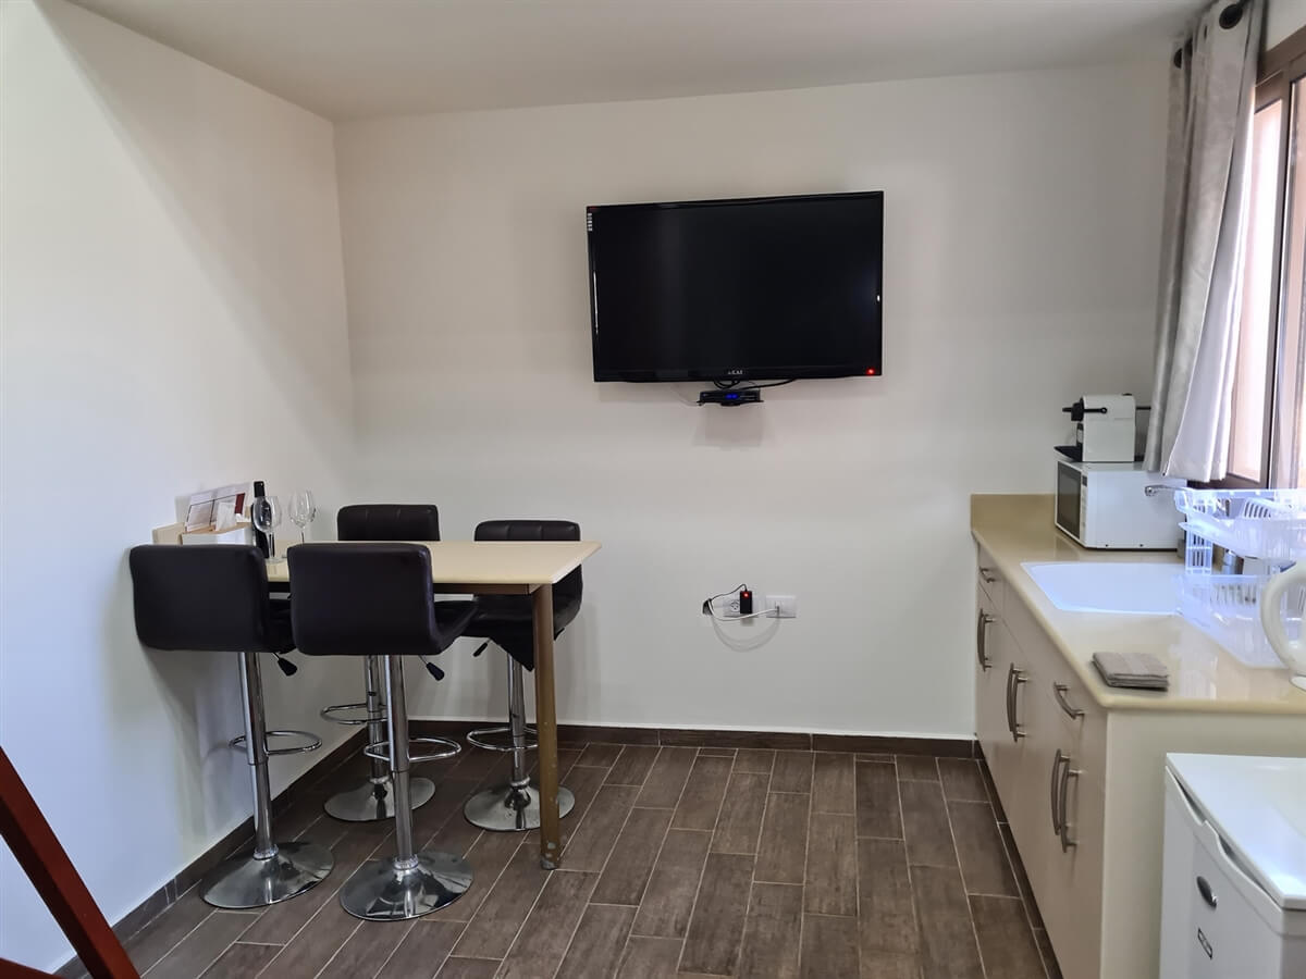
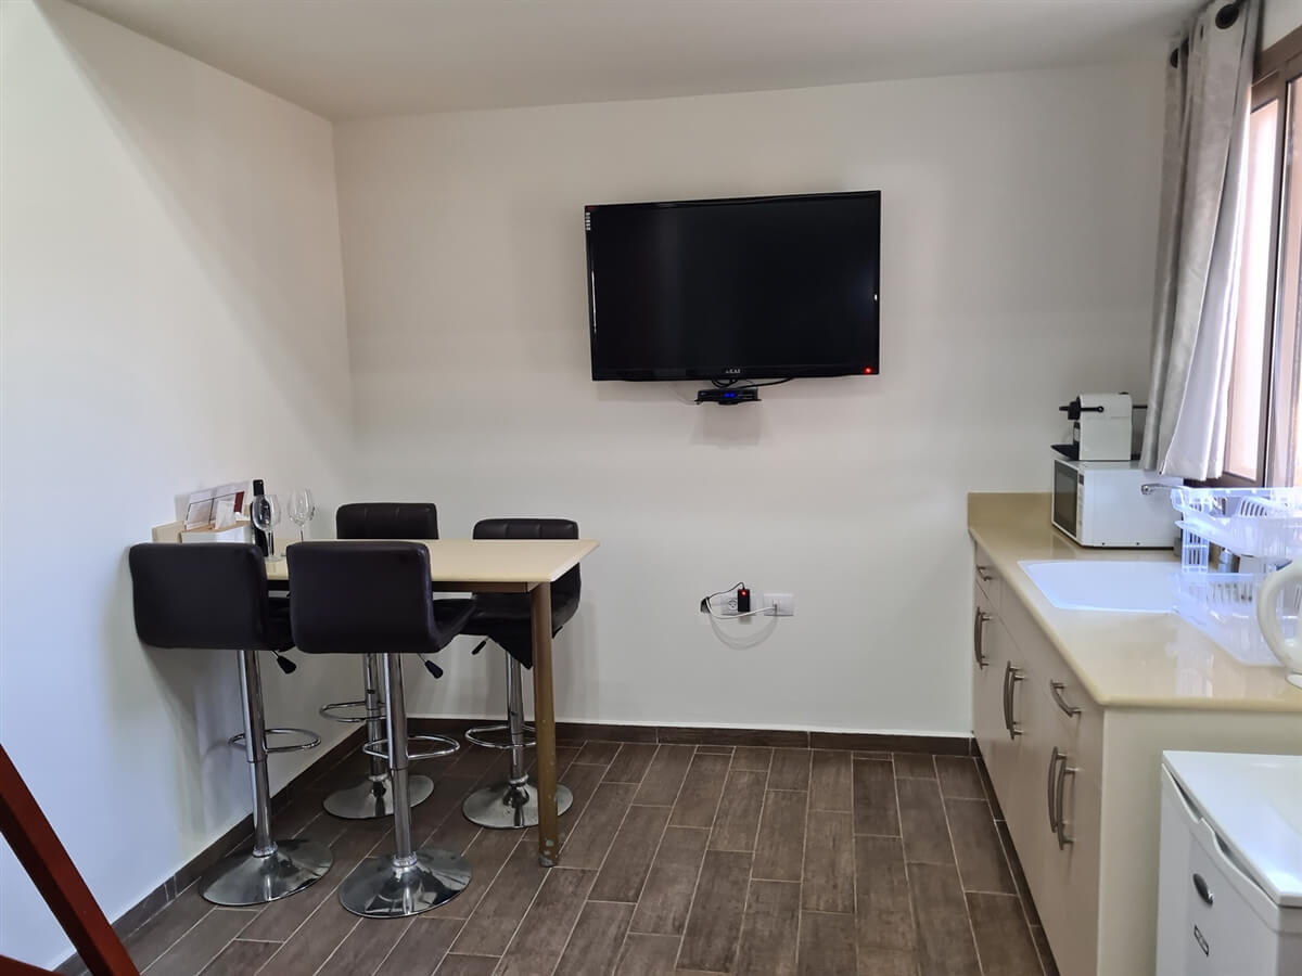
- washcloth (1130, 667)
